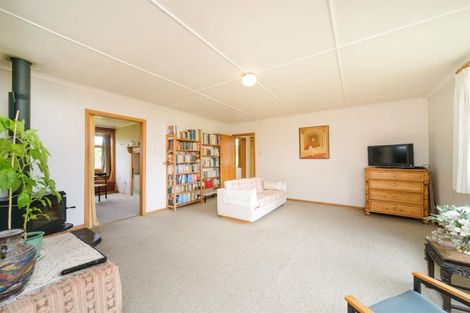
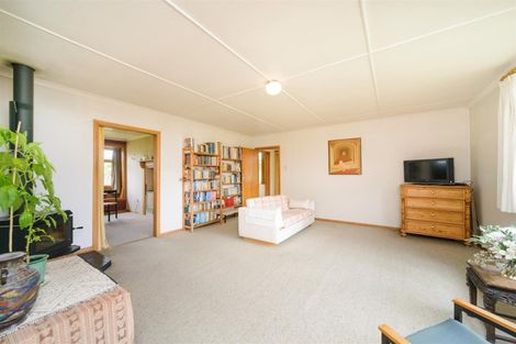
- remote control (85, 265)
